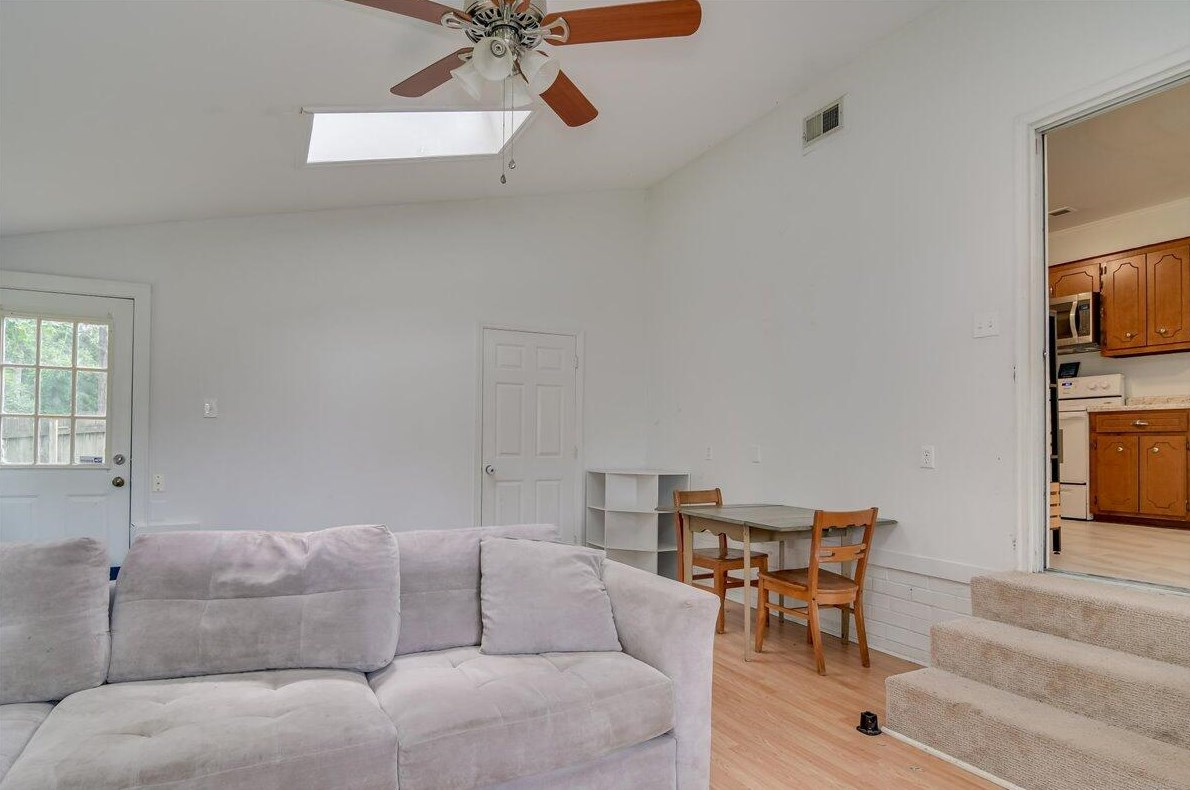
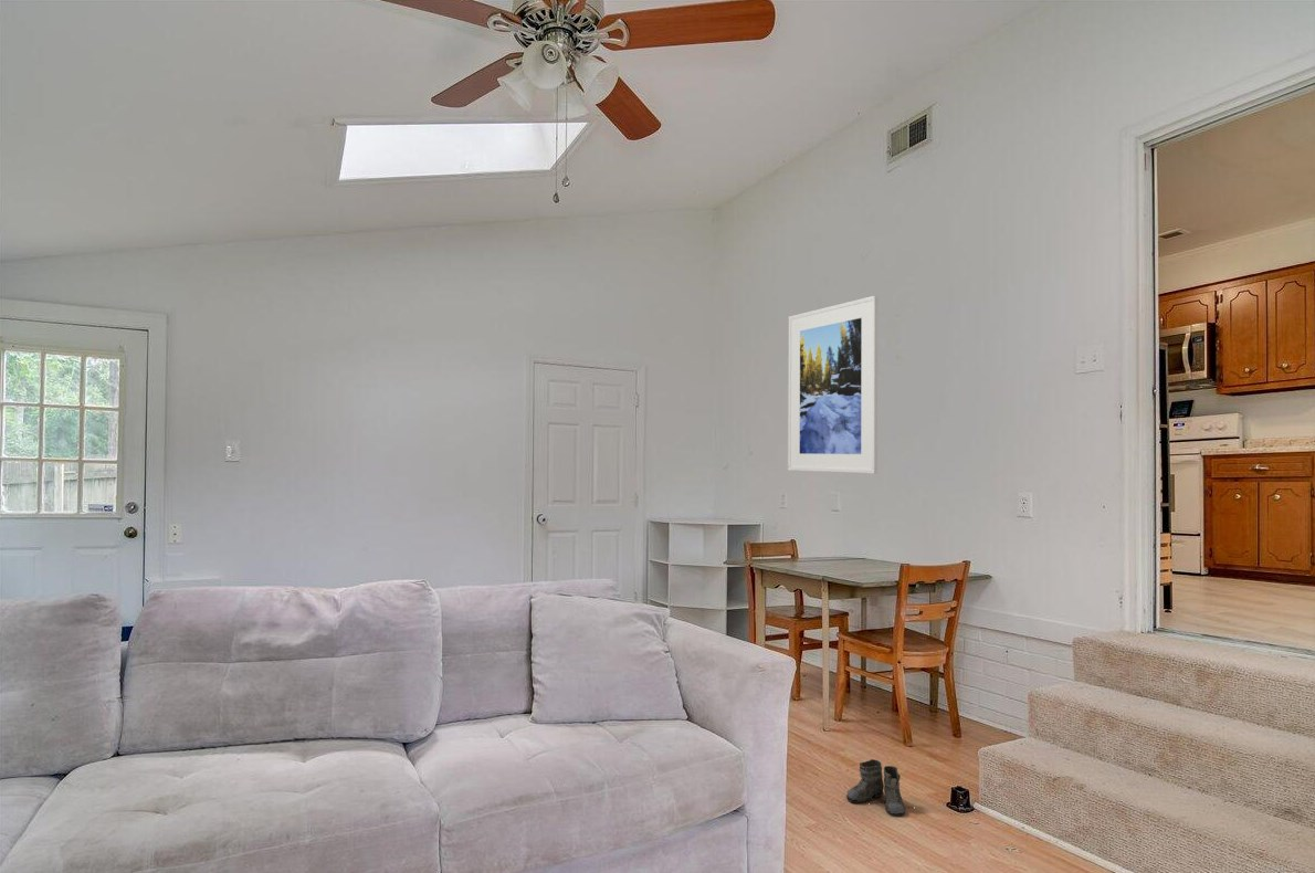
+ boots (876, 785)
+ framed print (829, 389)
